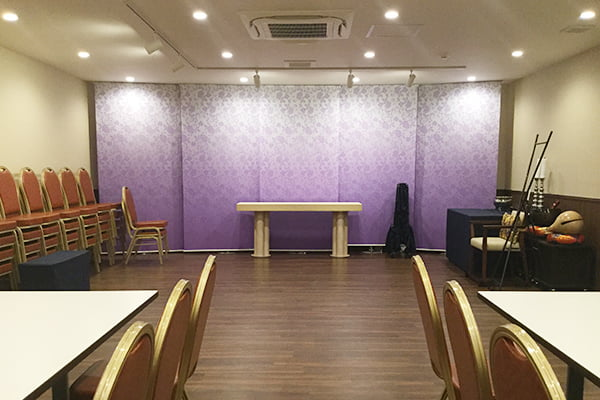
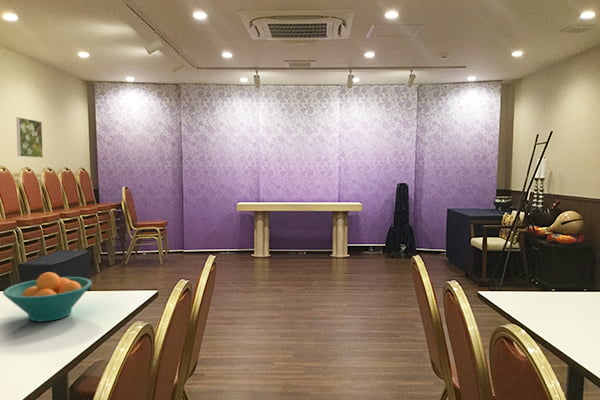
+ fruit bowl (49, 294)
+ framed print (30, 138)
